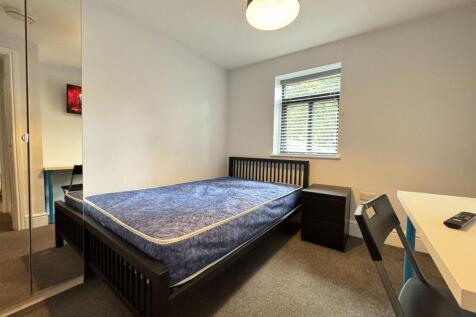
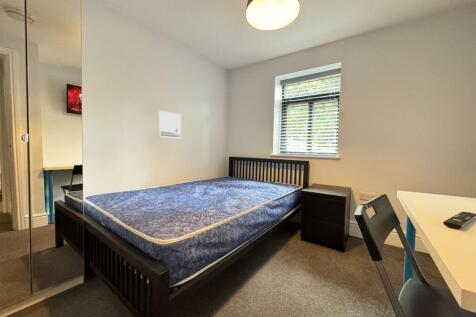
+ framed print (170, 125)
